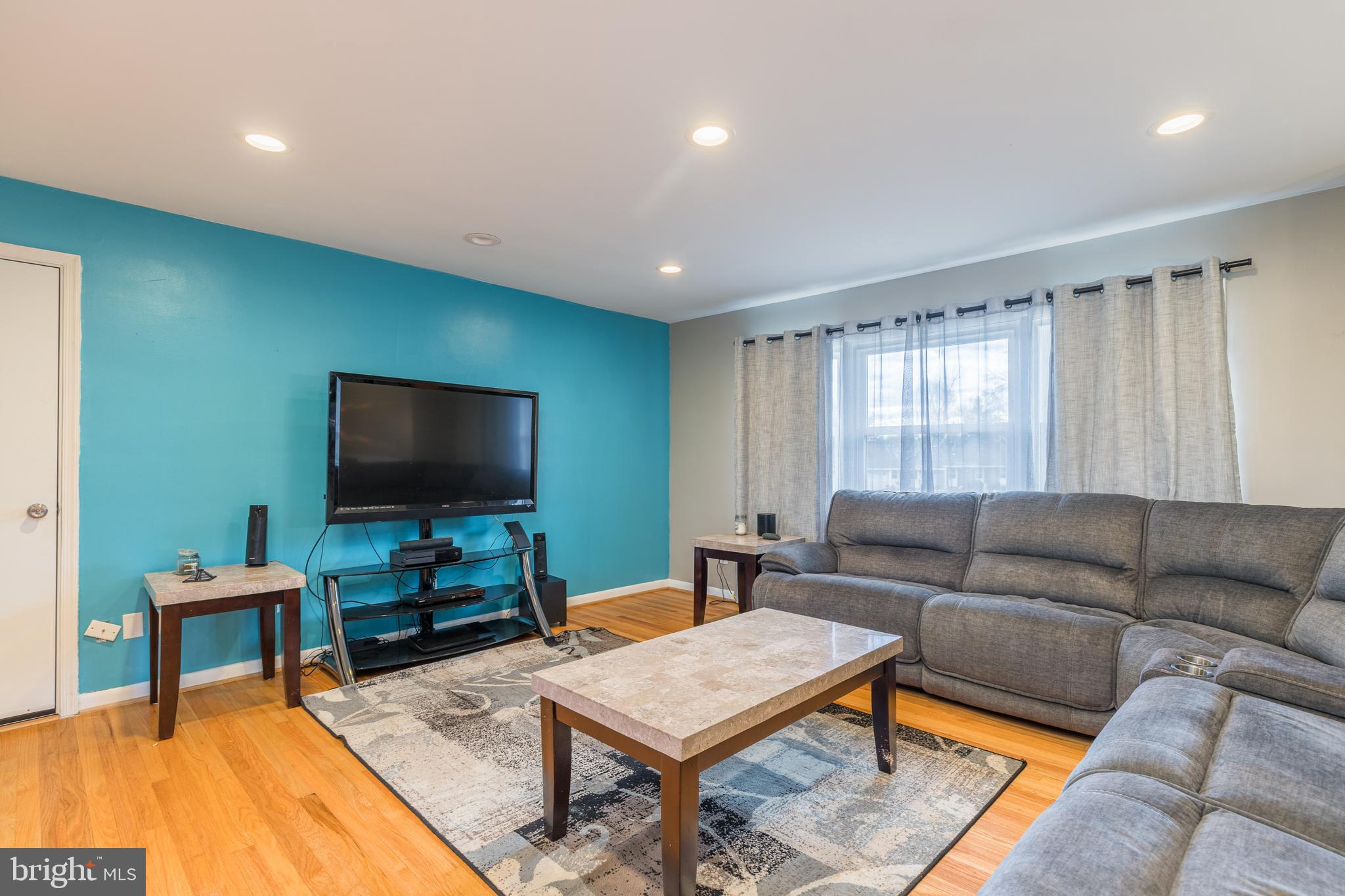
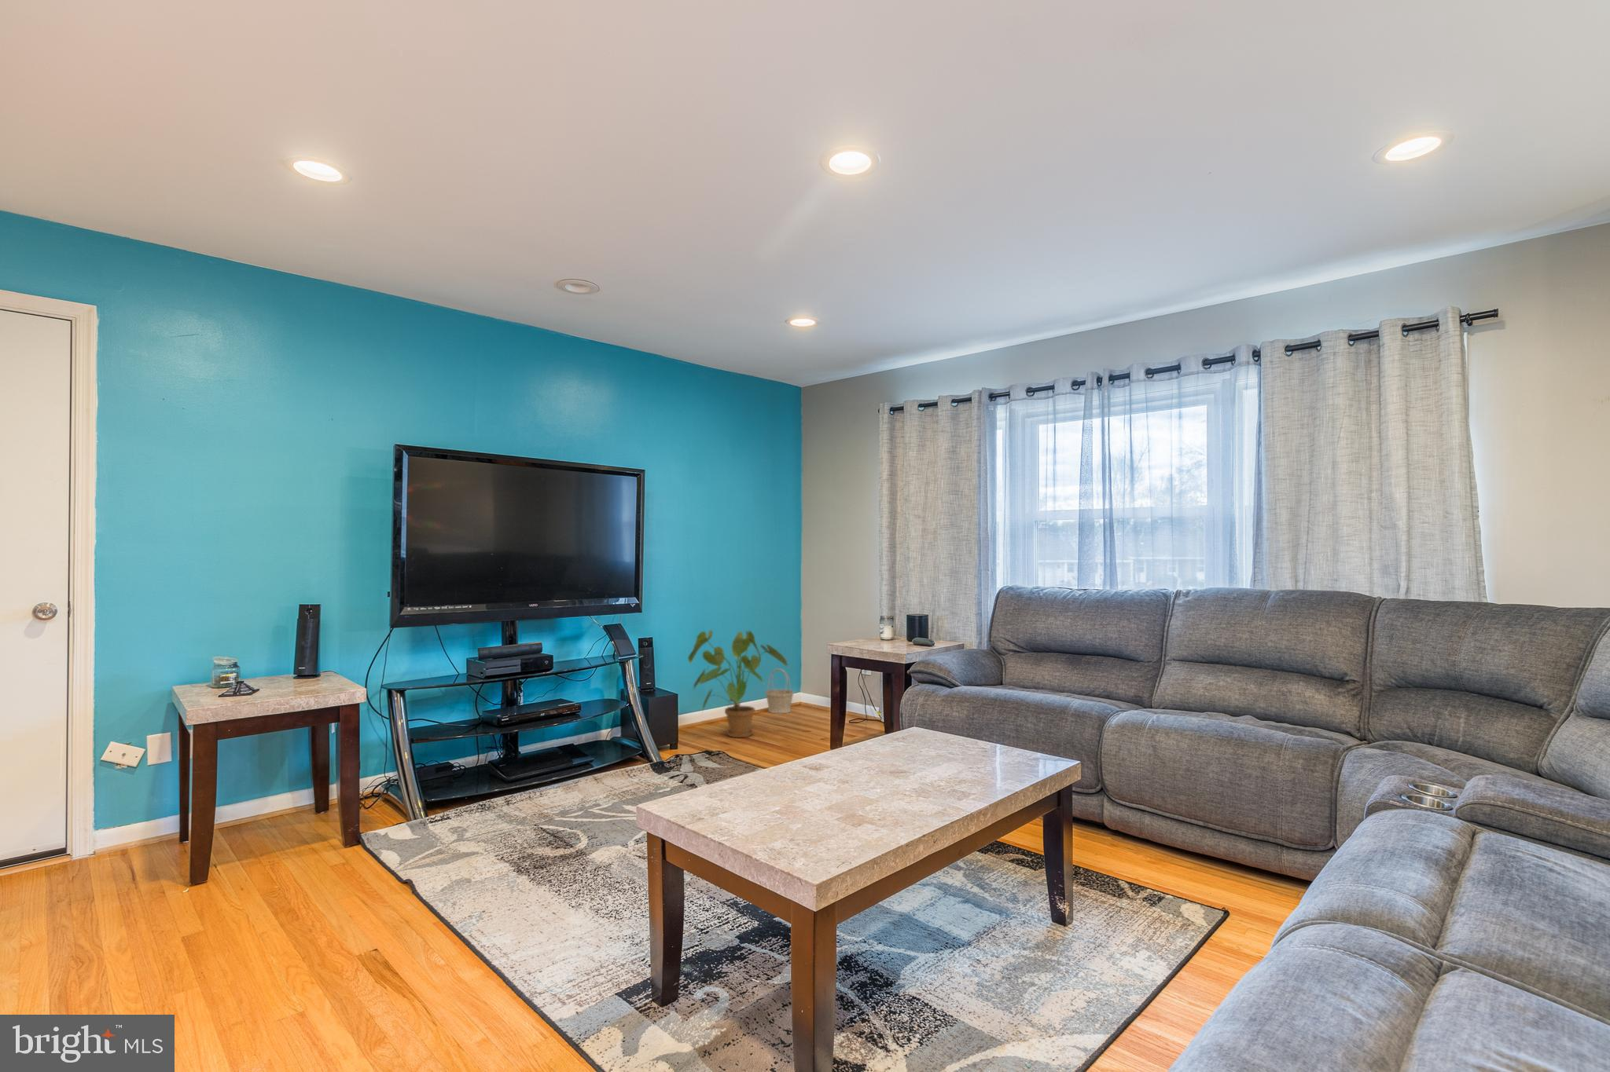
+ basket (779, 689)
+ house plant (736, 680)
